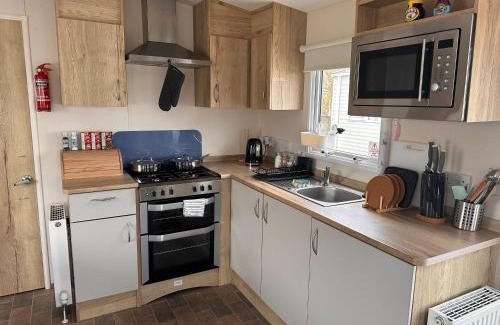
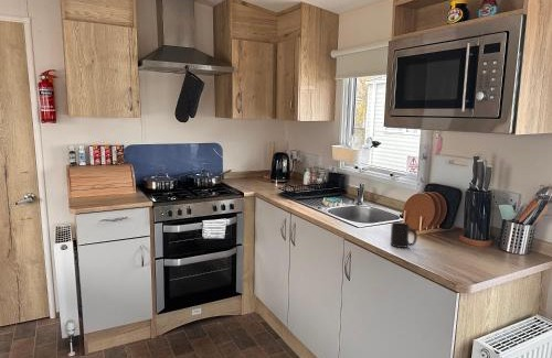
+ mug (404, 236)
